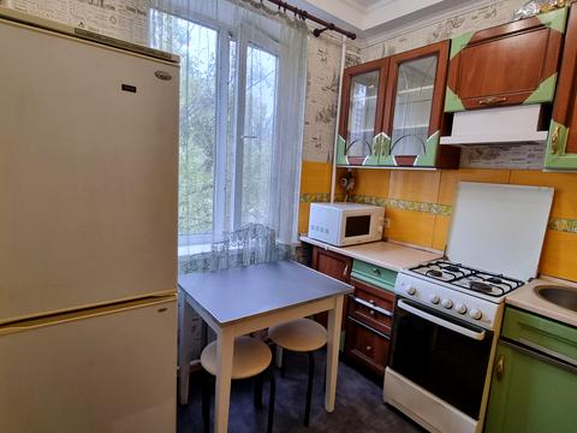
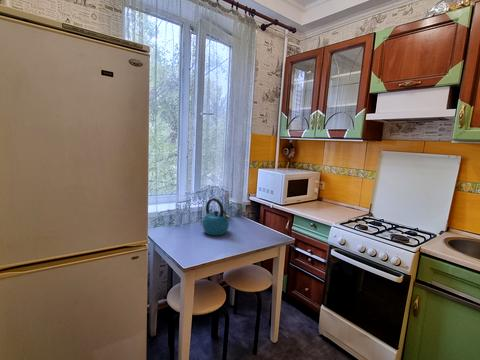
+ kettle (217, 216)
